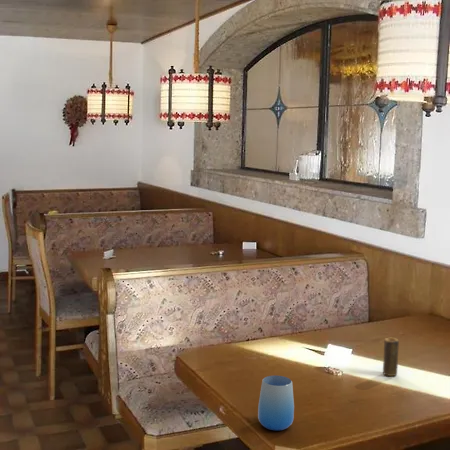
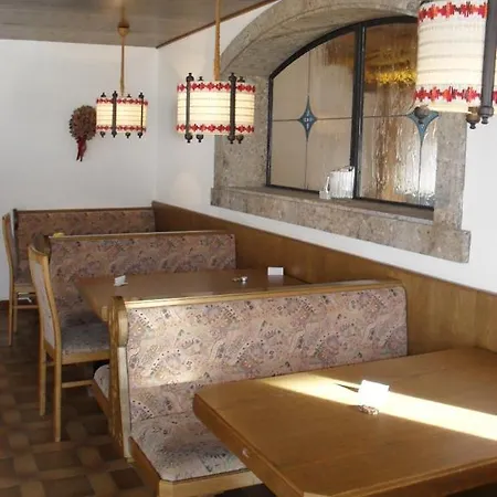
- candle (390, 356)
- cup (276, 402)
